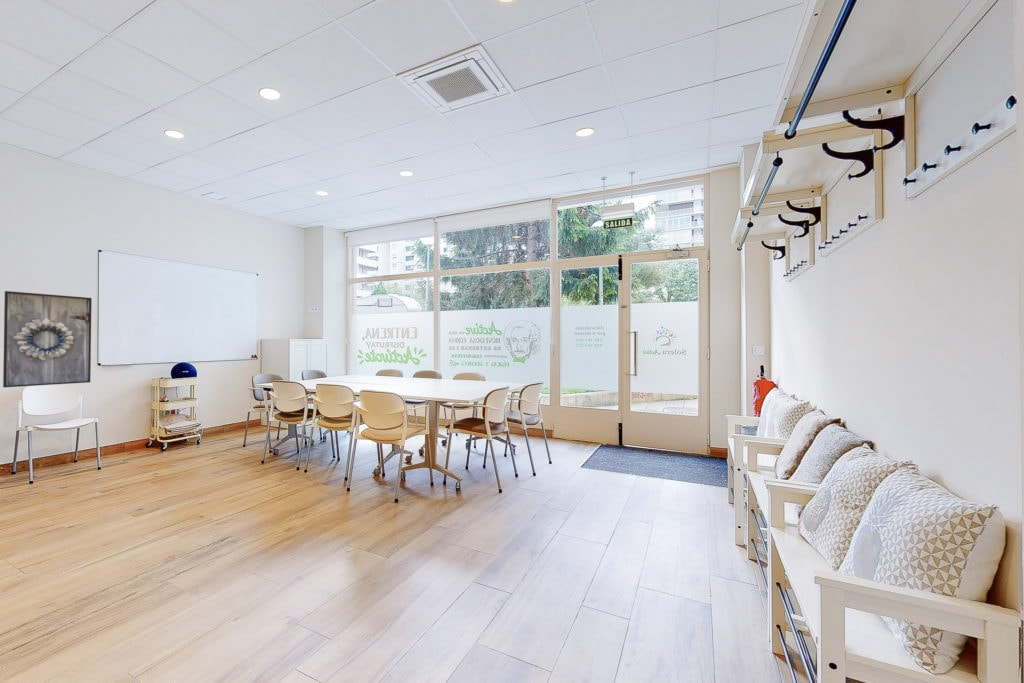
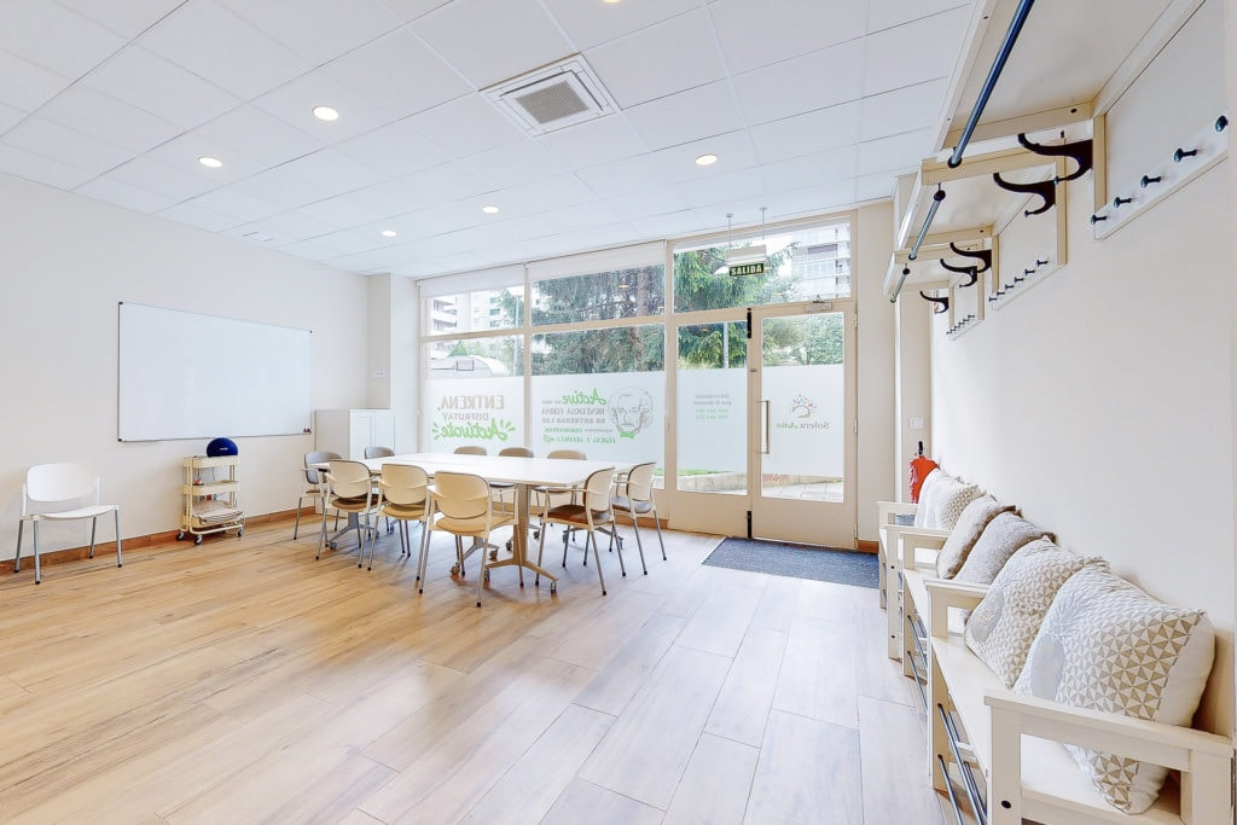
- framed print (50, 339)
